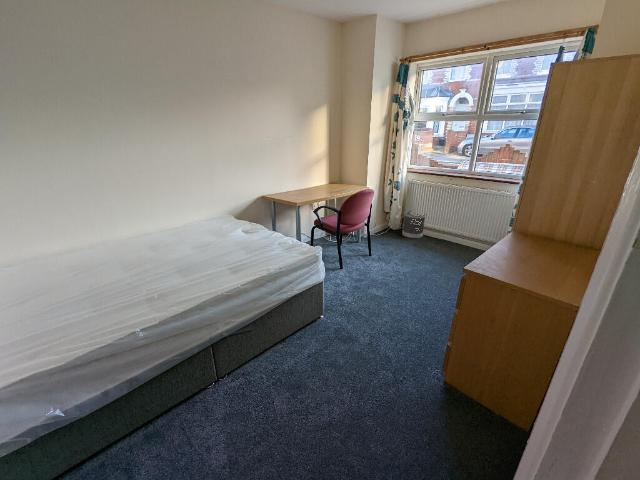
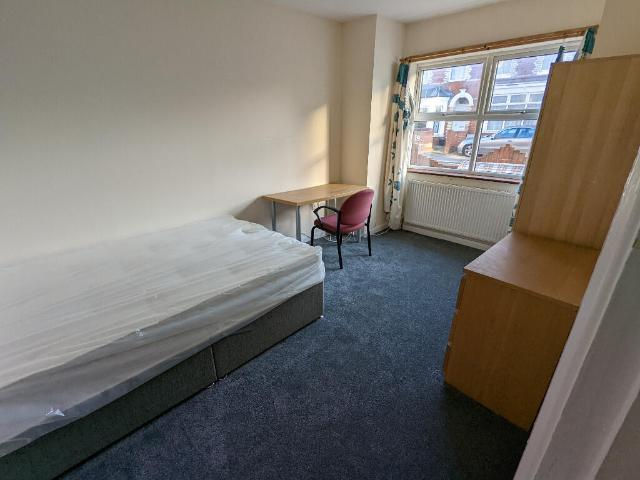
- wastebasket (413, 224)
